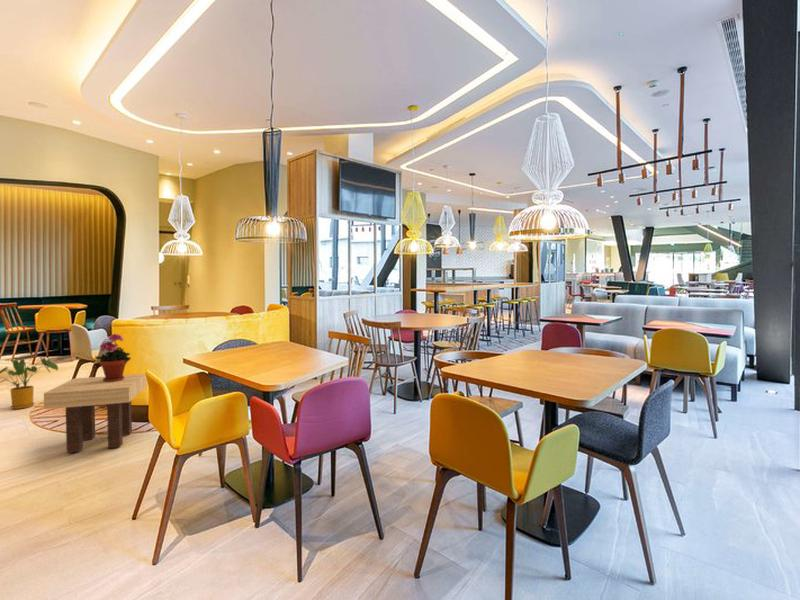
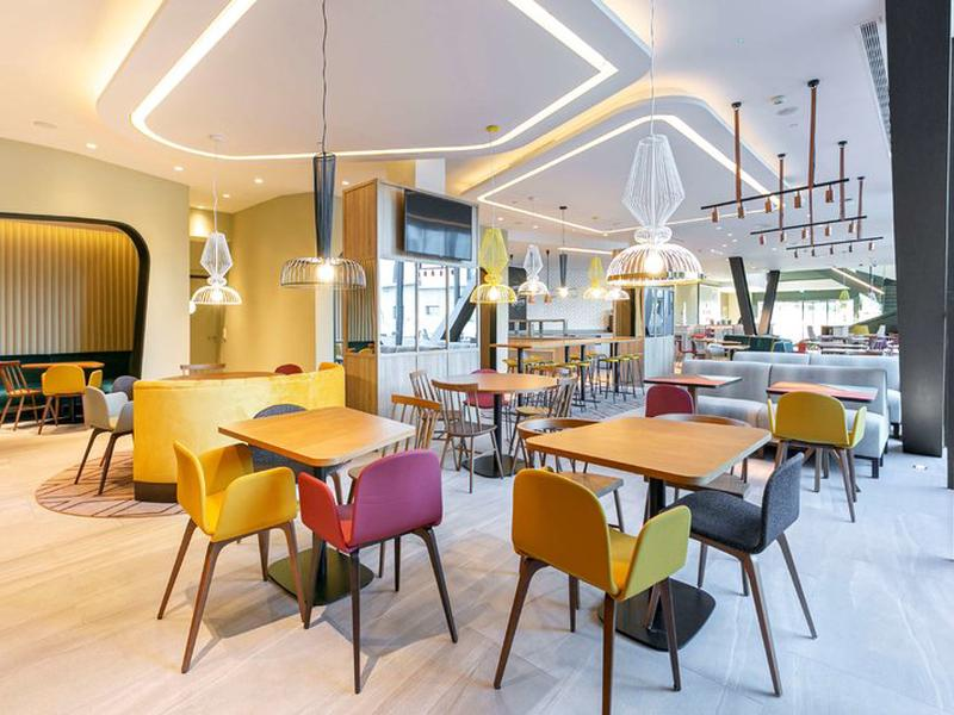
- potted plant (113, 356)
- house plant (23, 382)
- side table (94, 412)
